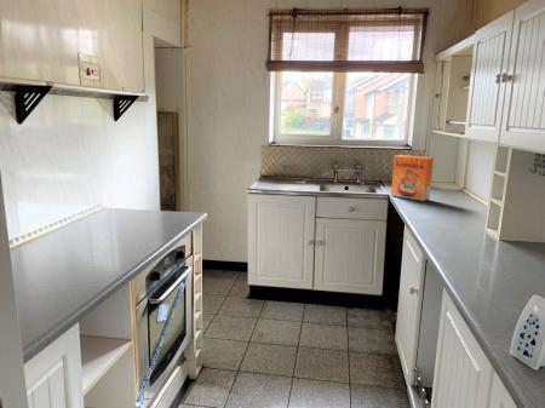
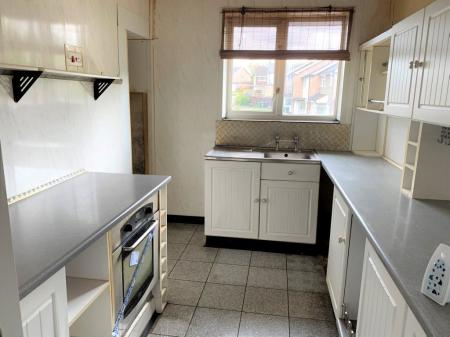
- cereal box (412, 177)
